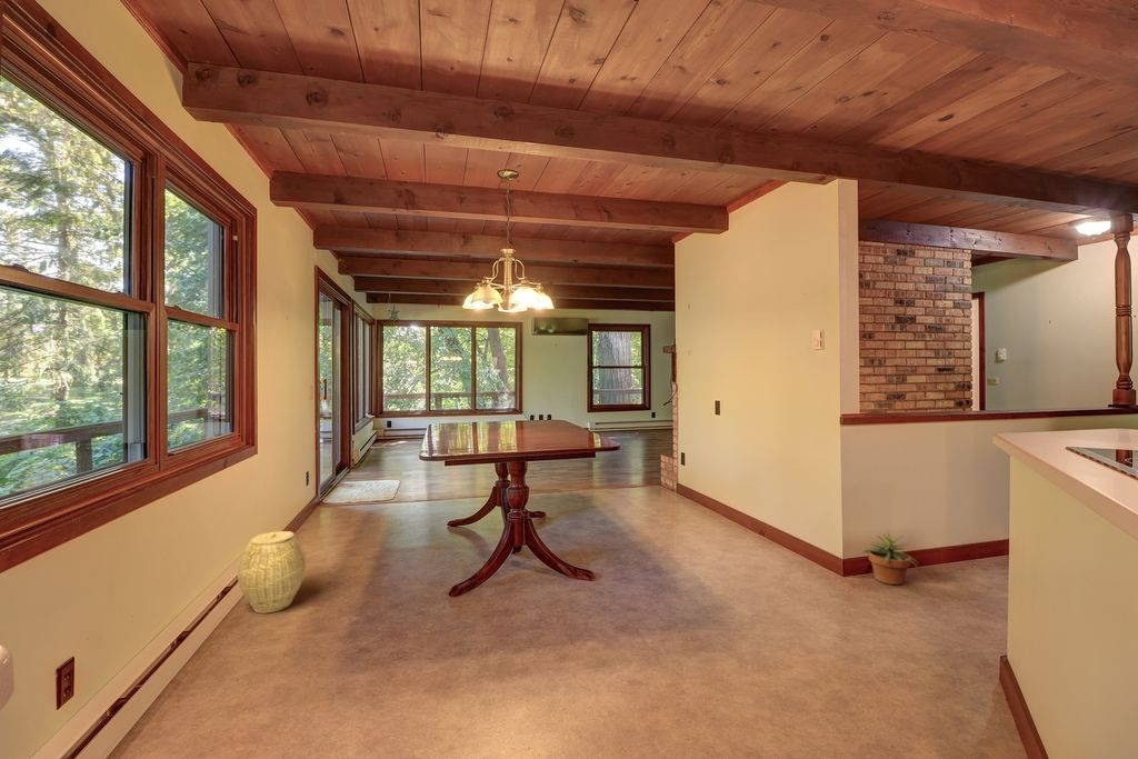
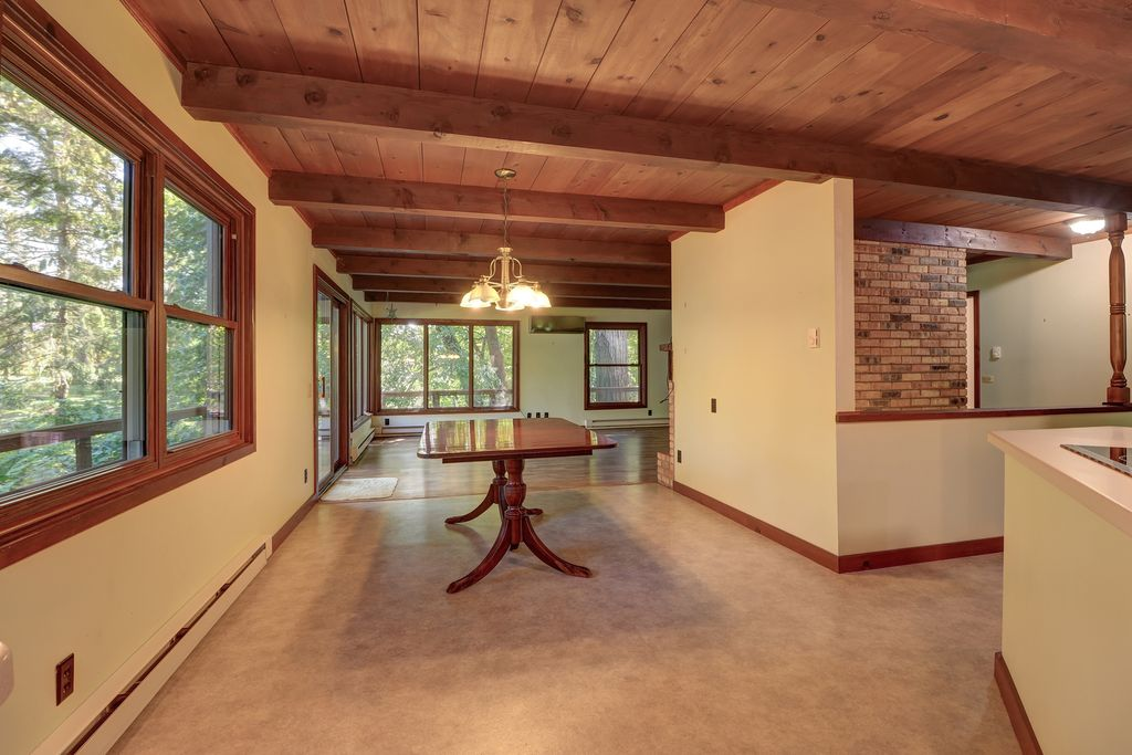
- potted plant (890, 557)
- woven basket (272, 569)
